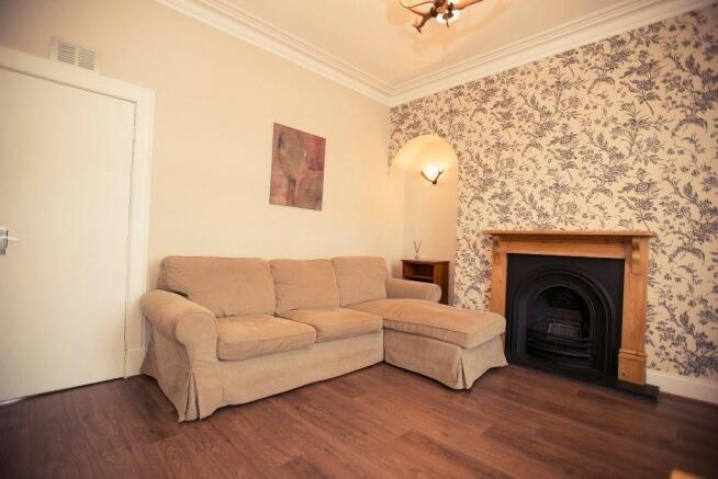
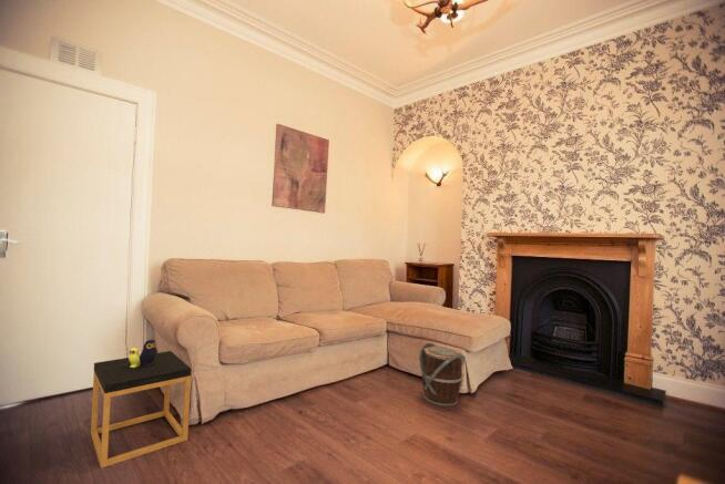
+ bucket (441, 372)
+ side table (141, 388)
